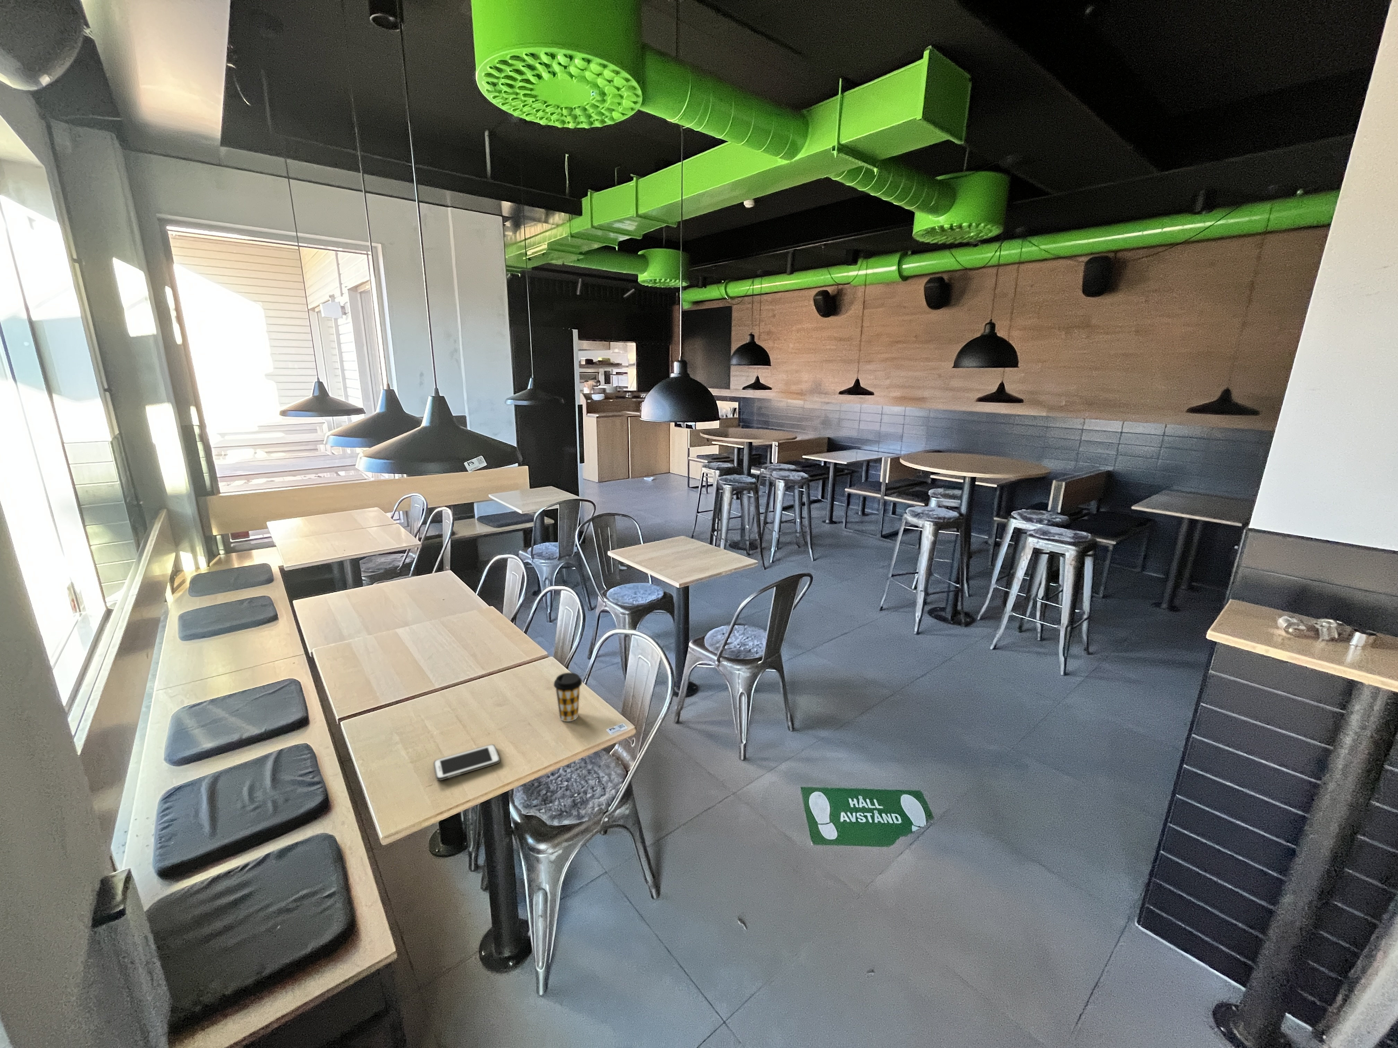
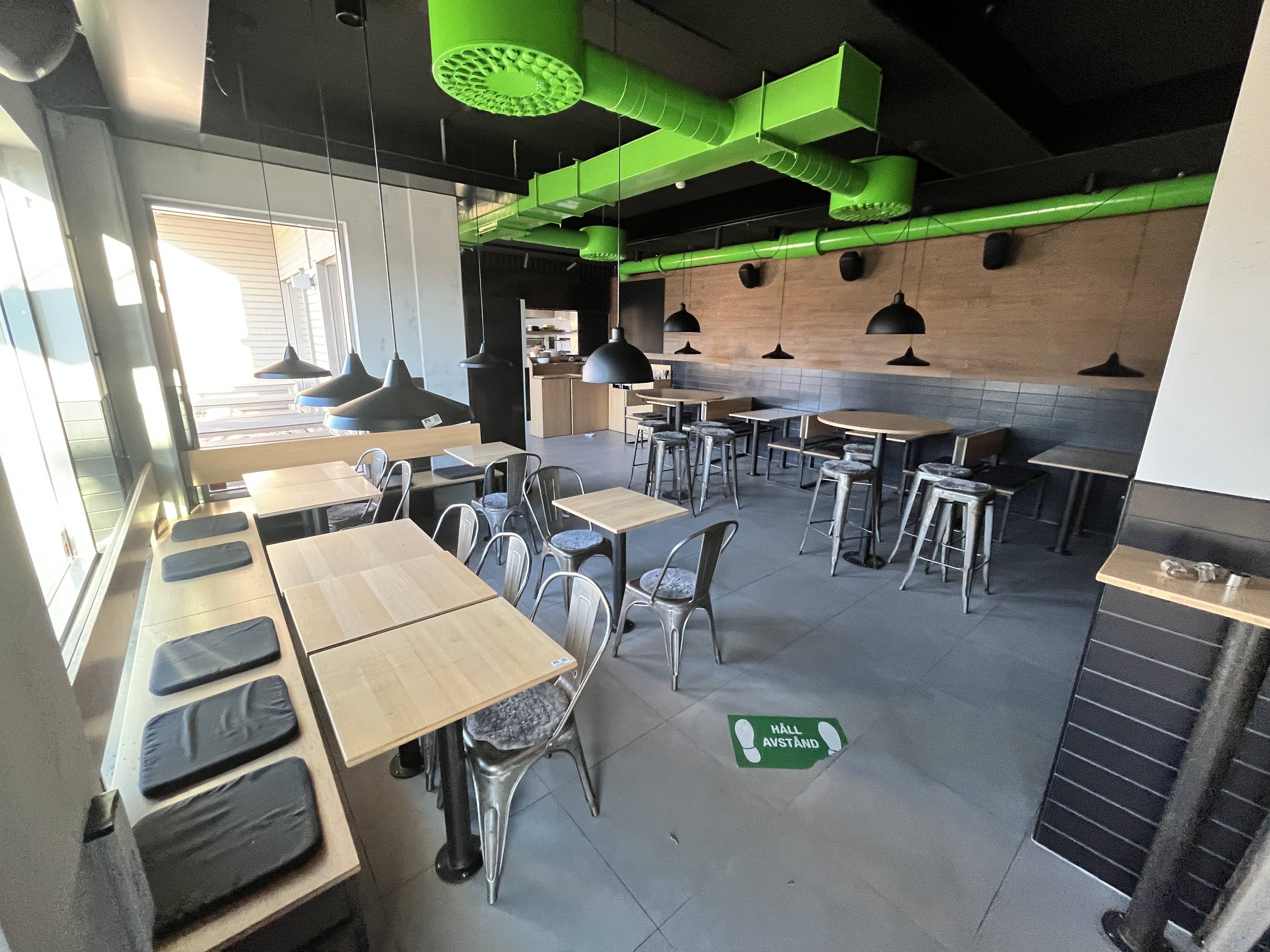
- coffee cup (568, 697)
- cell phone (467, 762)
